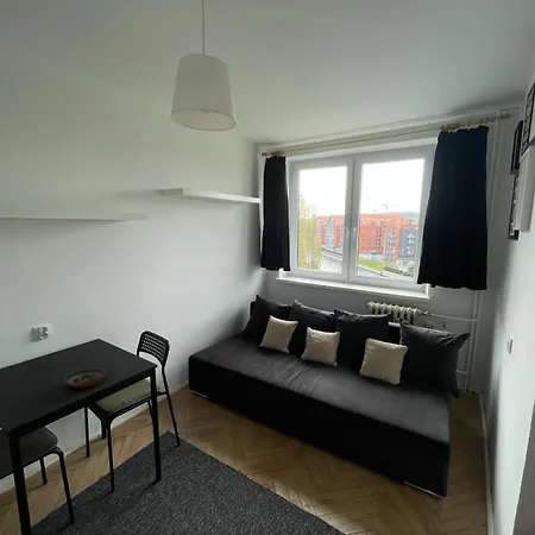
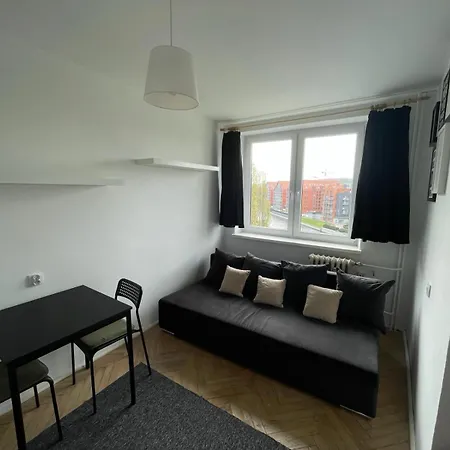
- decorative bowl (86, 379)
